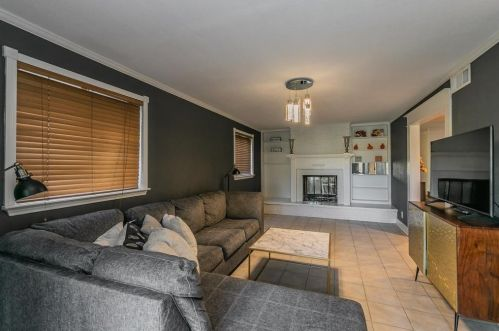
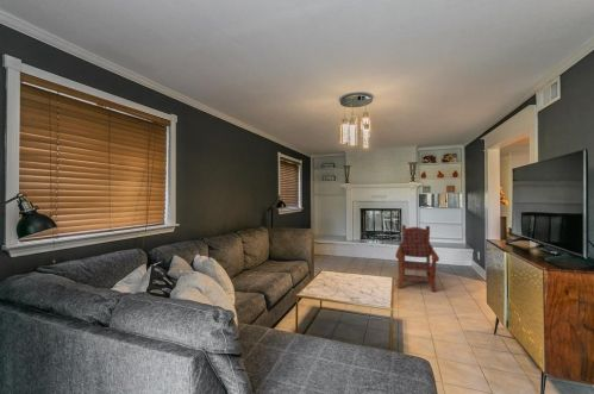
+ armchair (415, 255)
